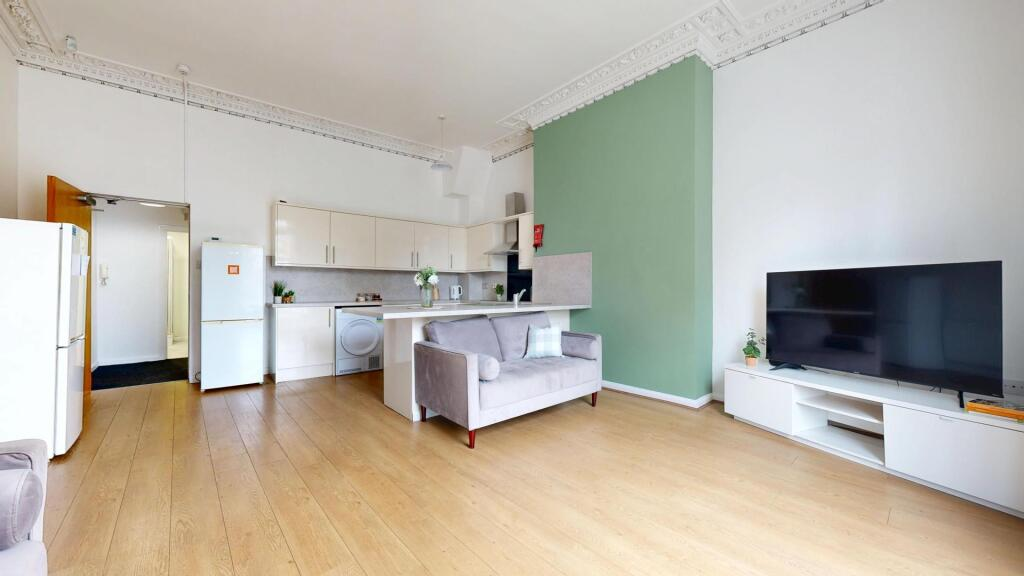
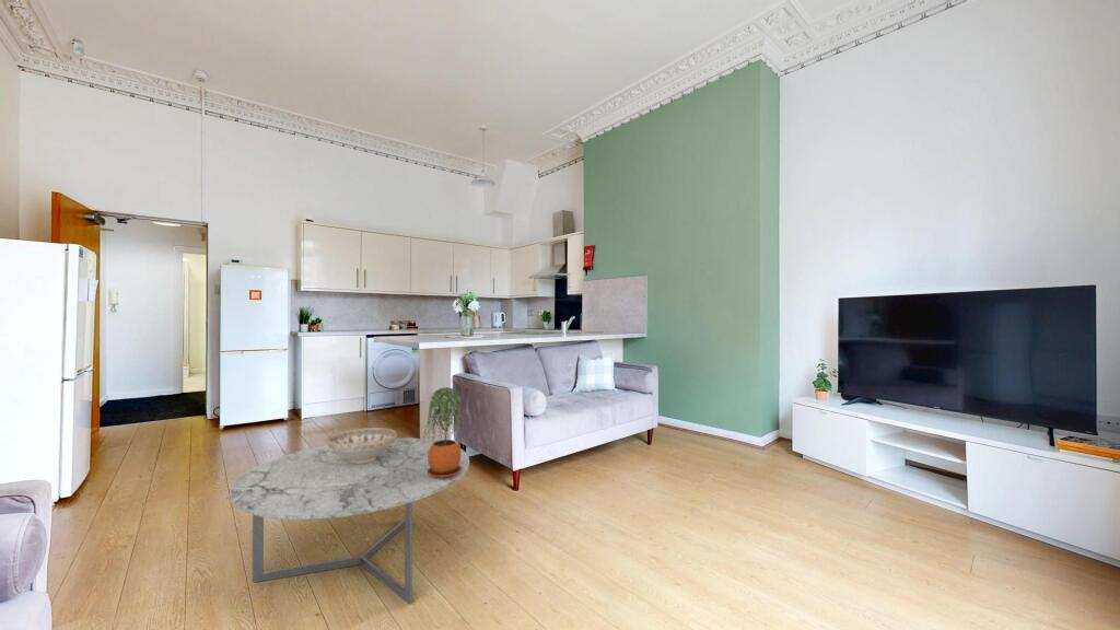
+ coffee table (361, 513)
+ decorative bowl (363, 446)
+ potted plant (442, 431)
